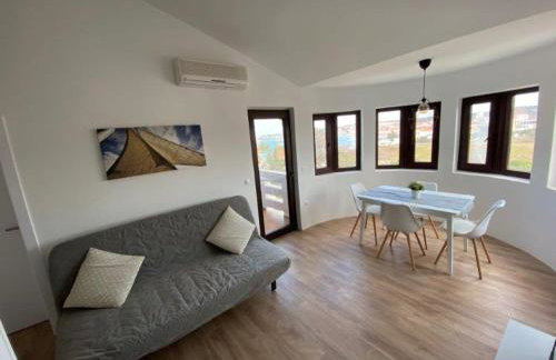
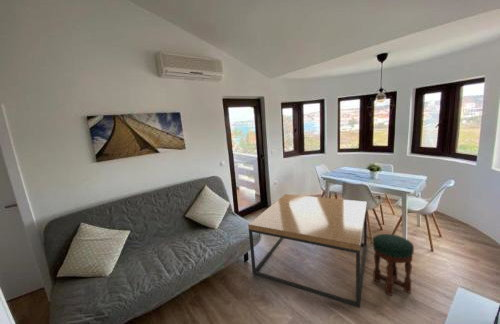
+ stool (392, 262)
+ coffee table (312, 236)
